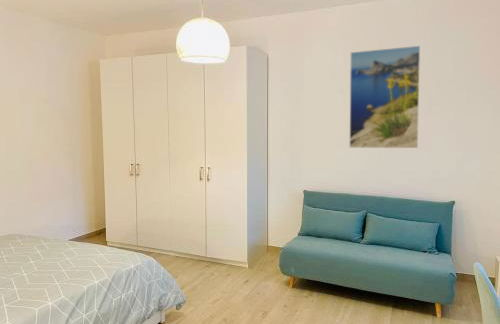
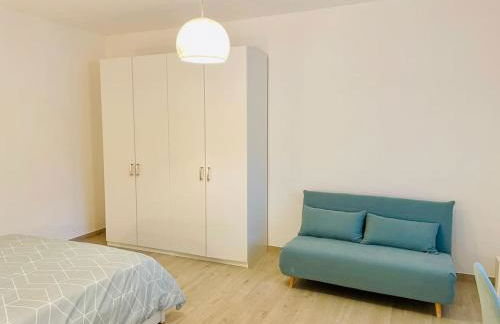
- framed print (383, 99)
